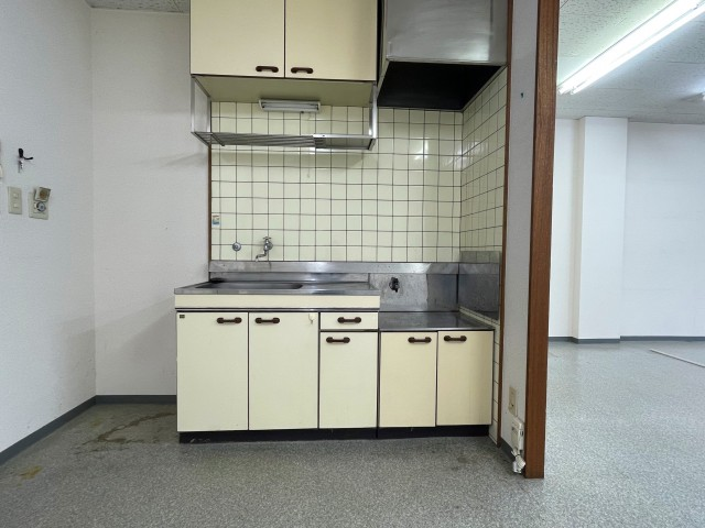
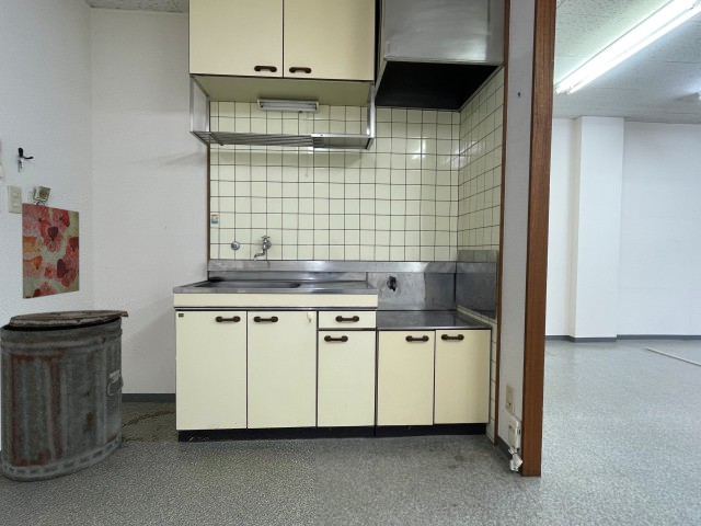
+ wall art (53, 251)
+ trash can lid (69, 381)
